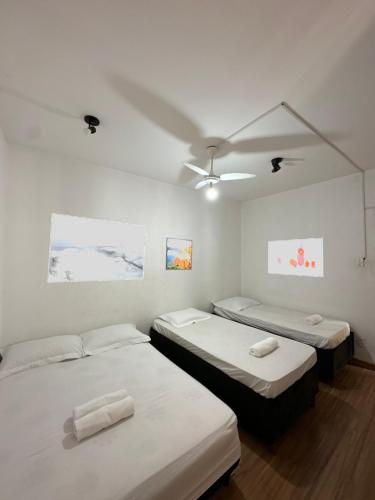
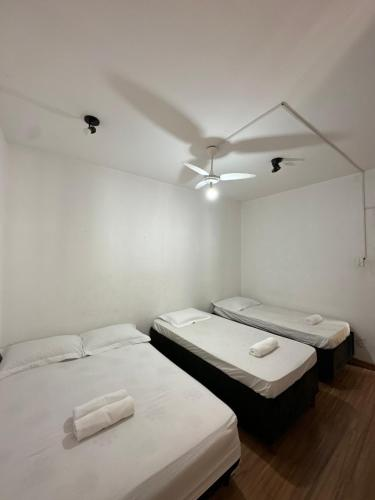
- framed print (179, 254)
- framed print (103, 250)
- wall art (293, 257)
